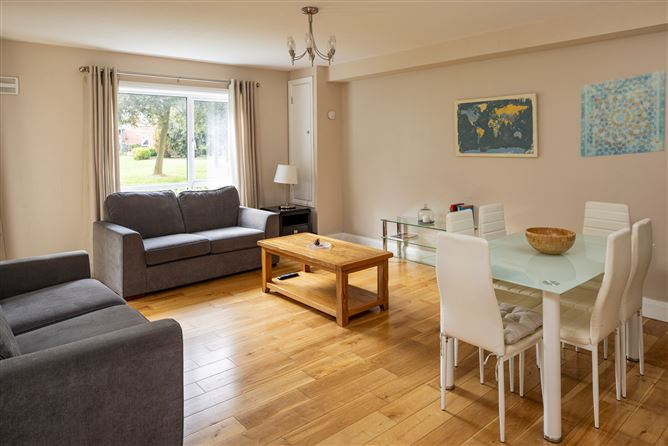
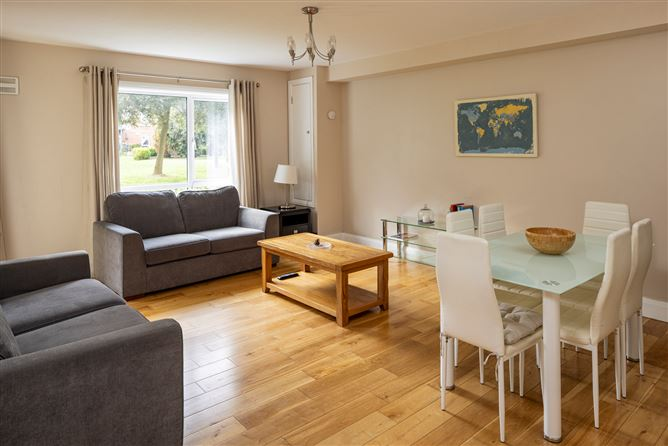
- wall art (620, 116)
